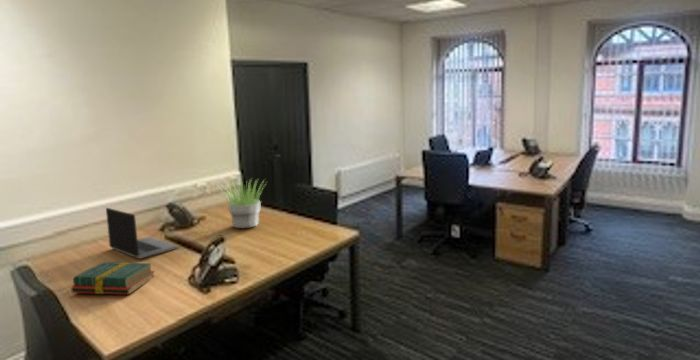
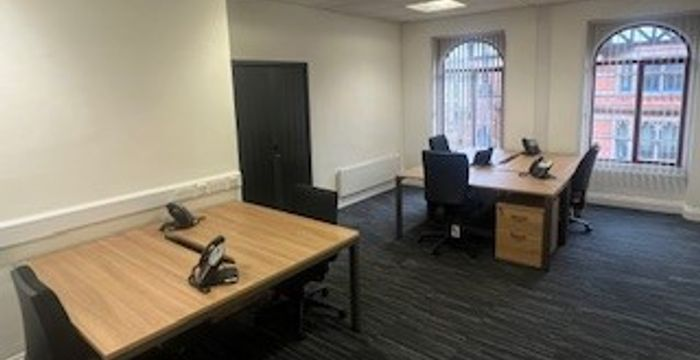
- hardback book (114, 277)
- laptop computer (136, 230)
- potted plant (243, 203)
